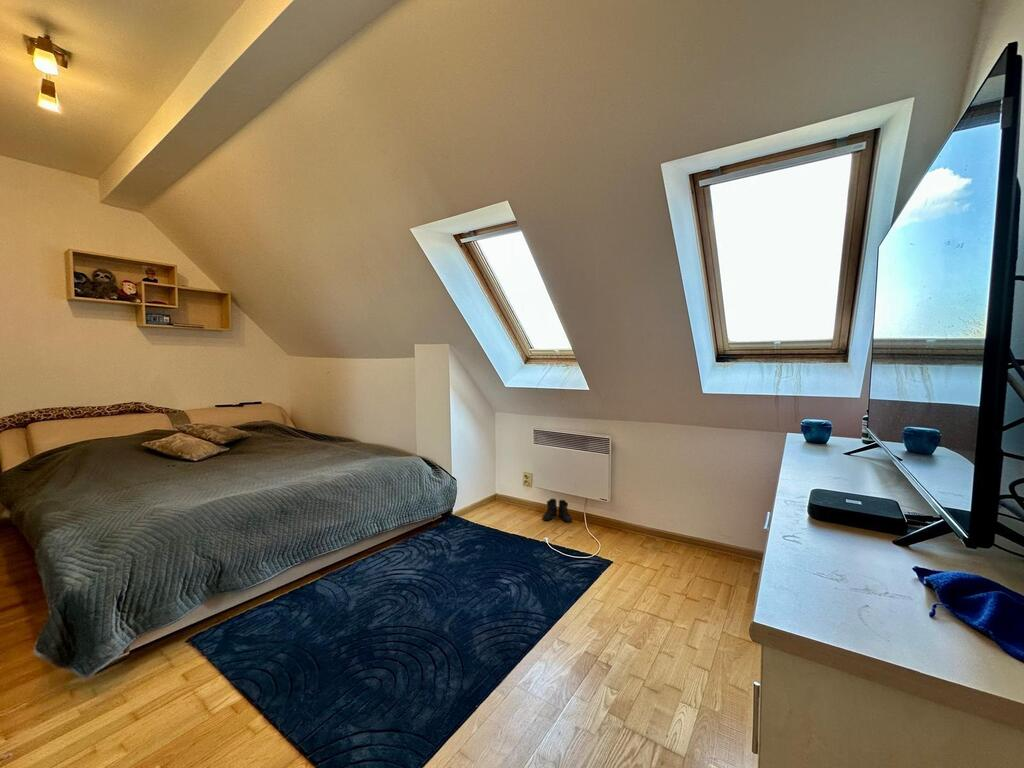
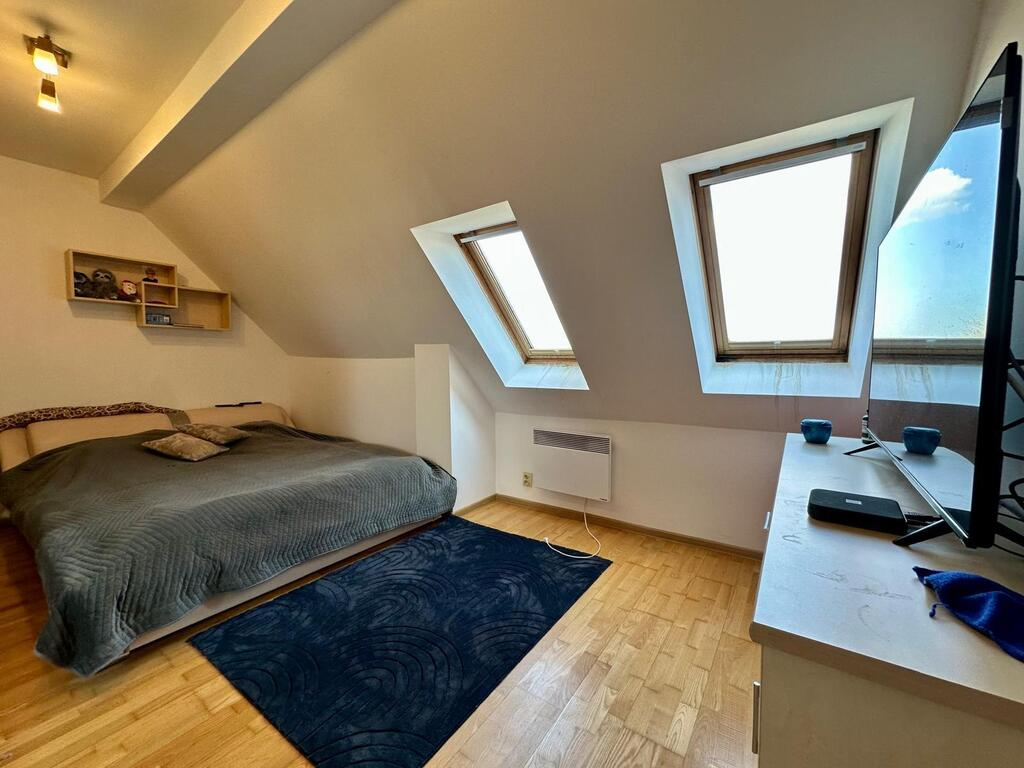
- boots (556, 510)
